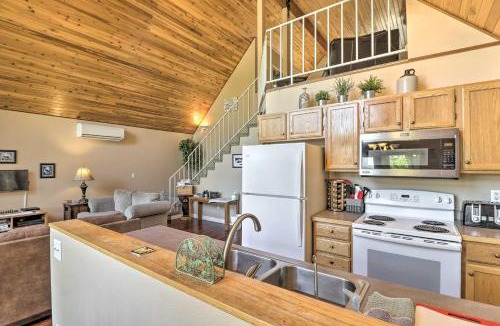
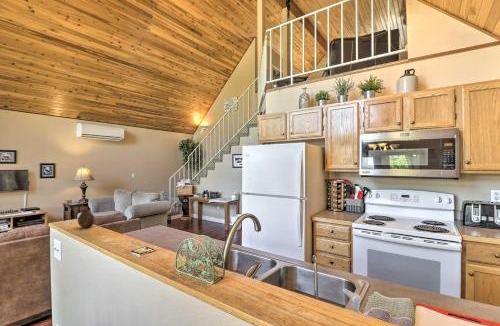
+ fruit (86, 217)
